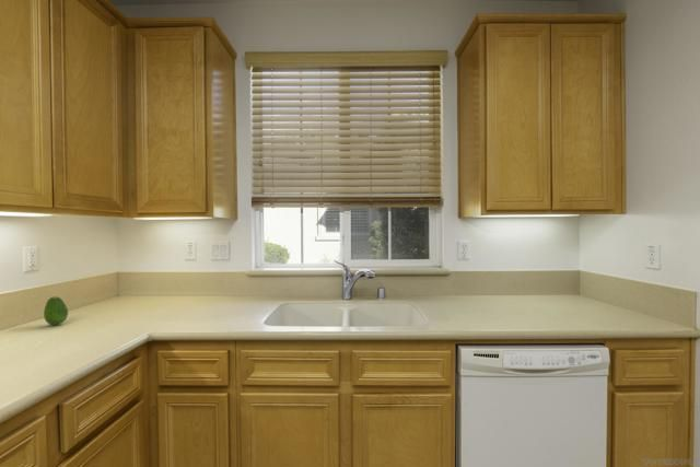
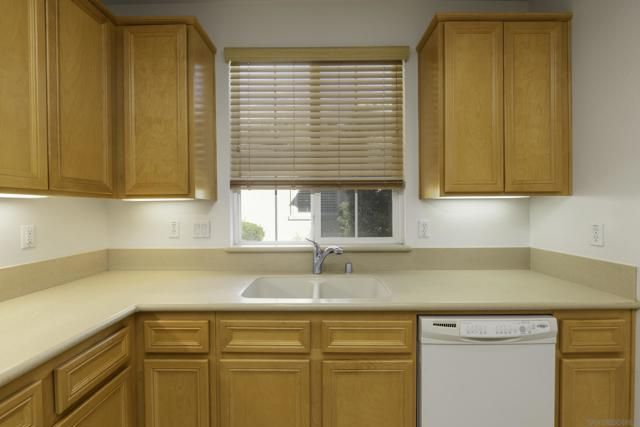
- fruit (56, 311)
